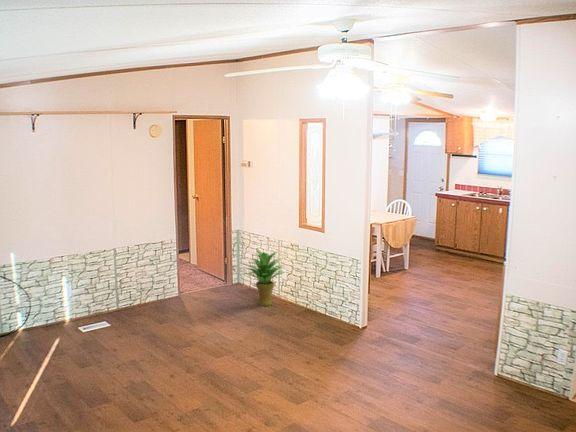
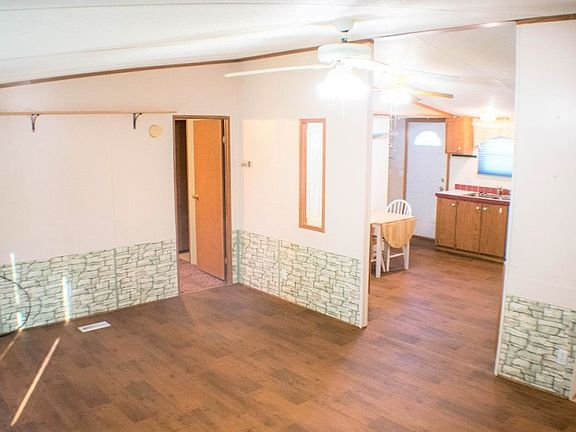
- potted plant (265, 277)
